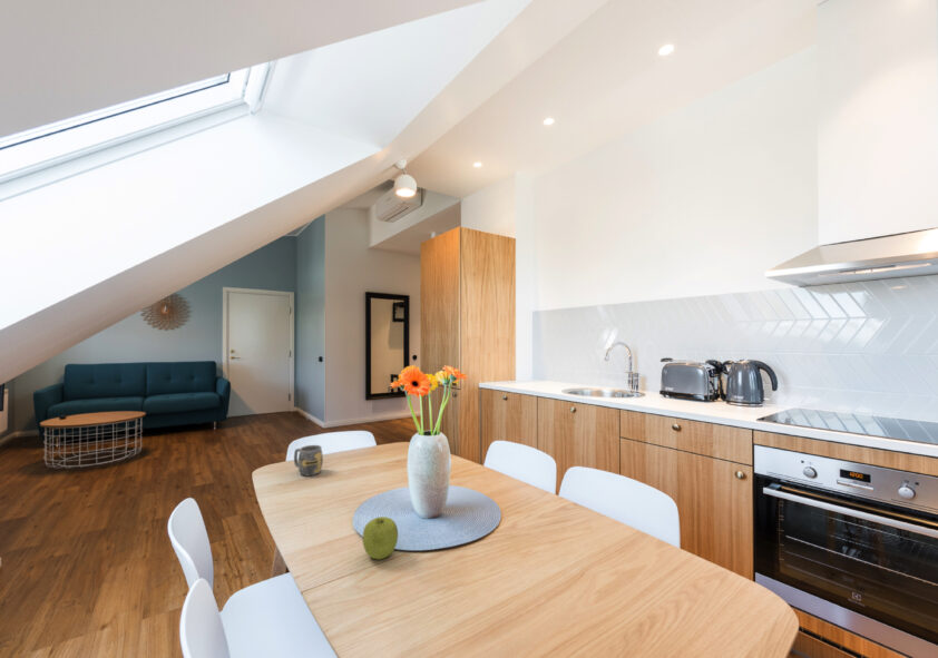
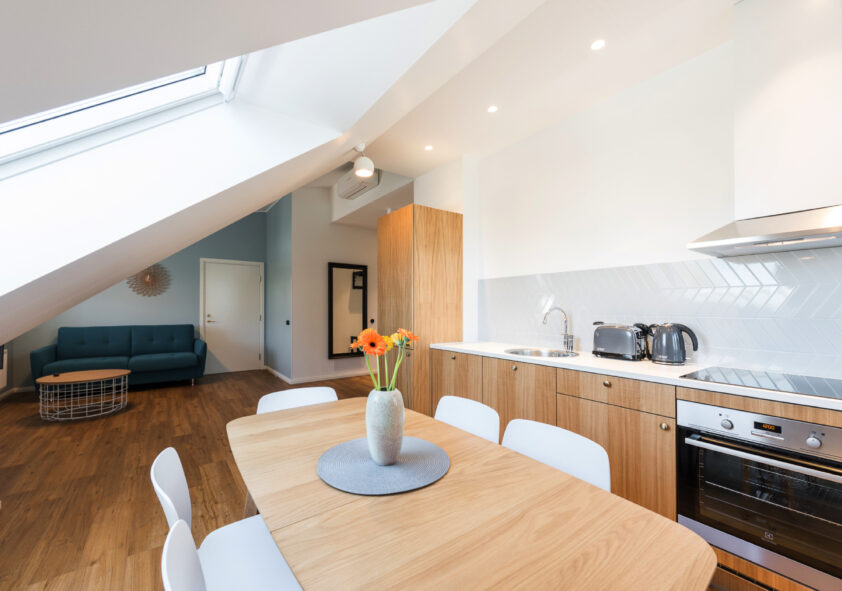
- mug (306, 459)
- fruit (380, 536)
